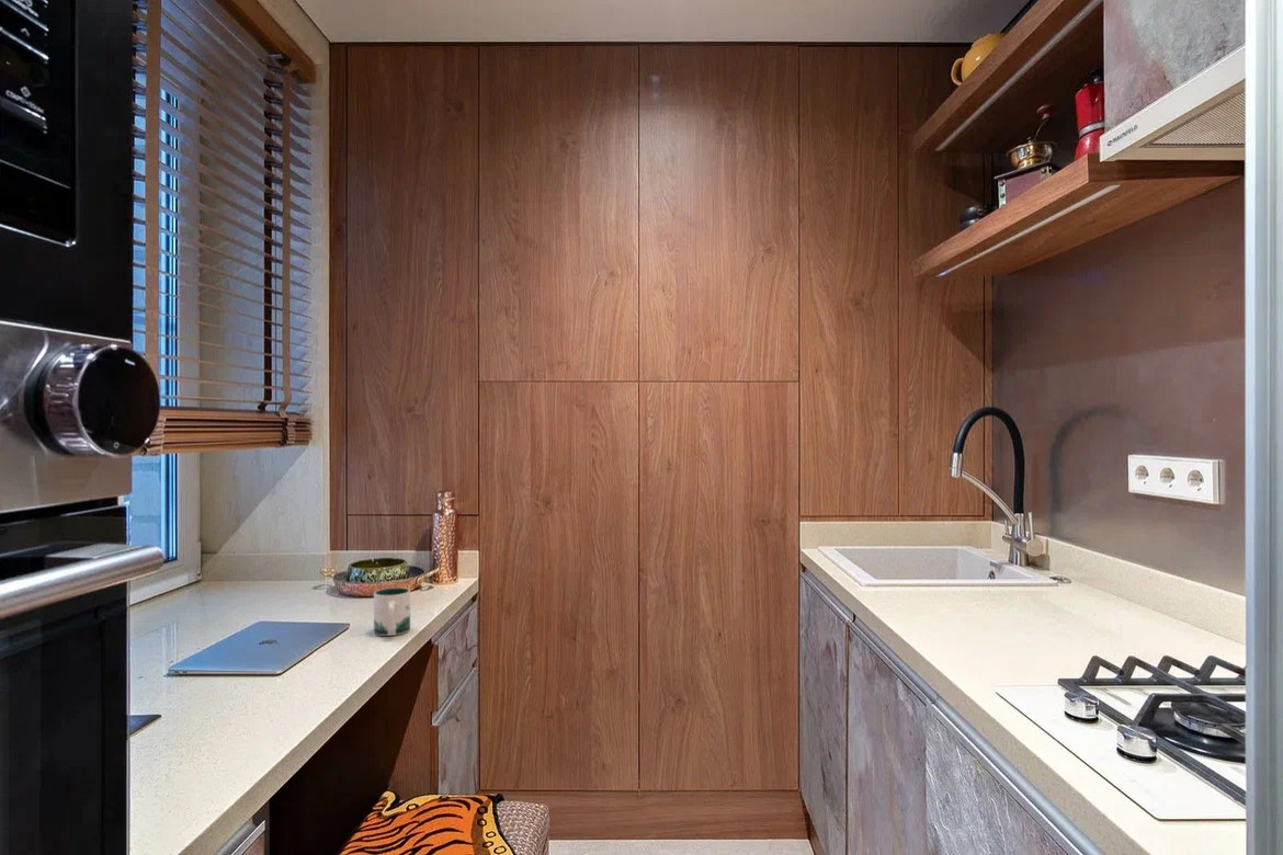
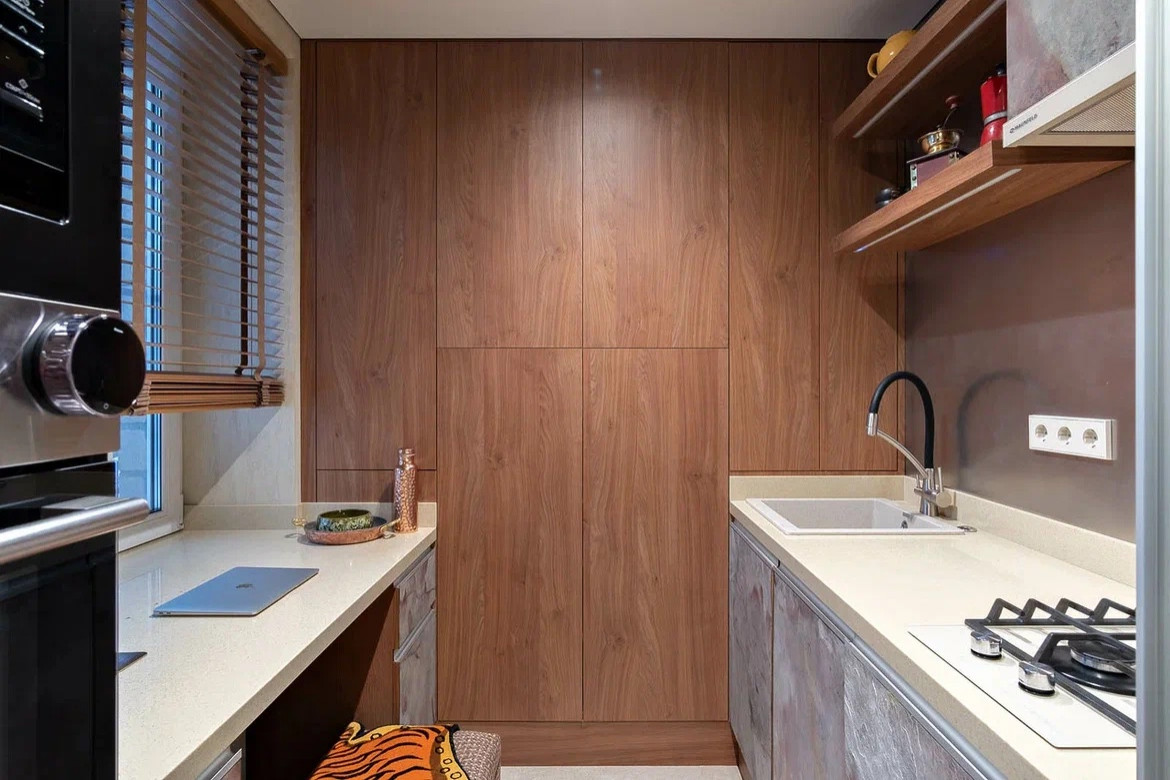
- mug (391, 613)
